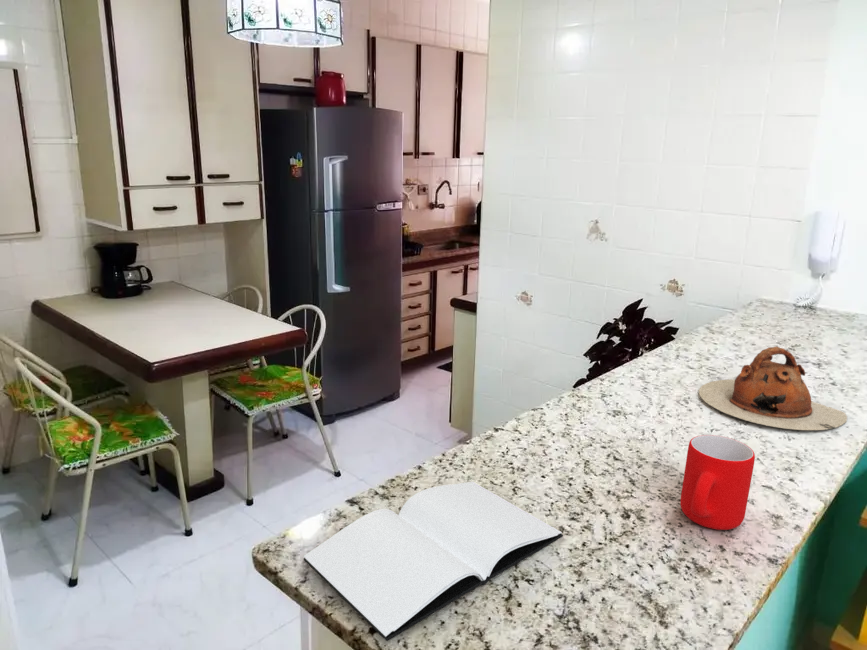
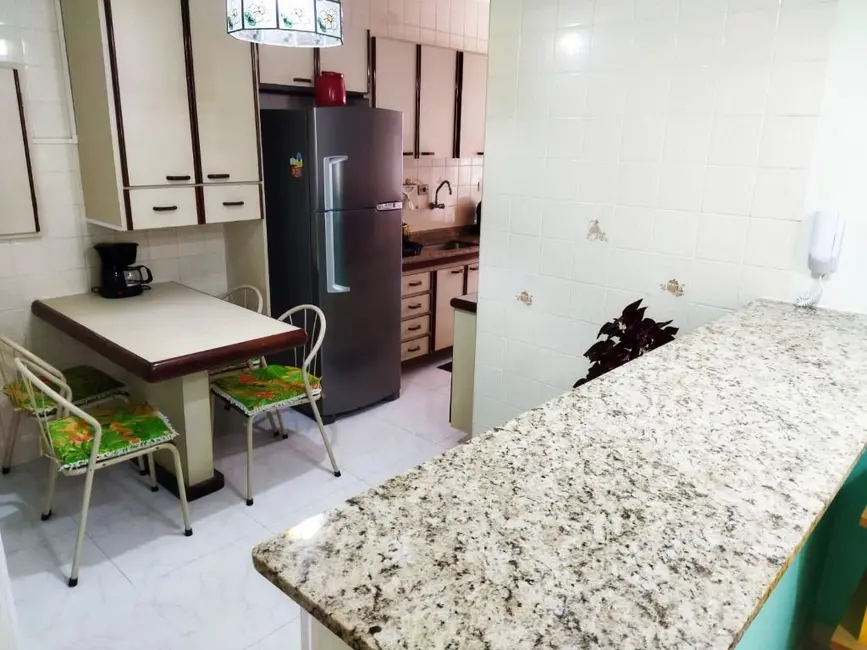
- book (438, 539)
- teapot (774, 374)
- mug (711, 488)
